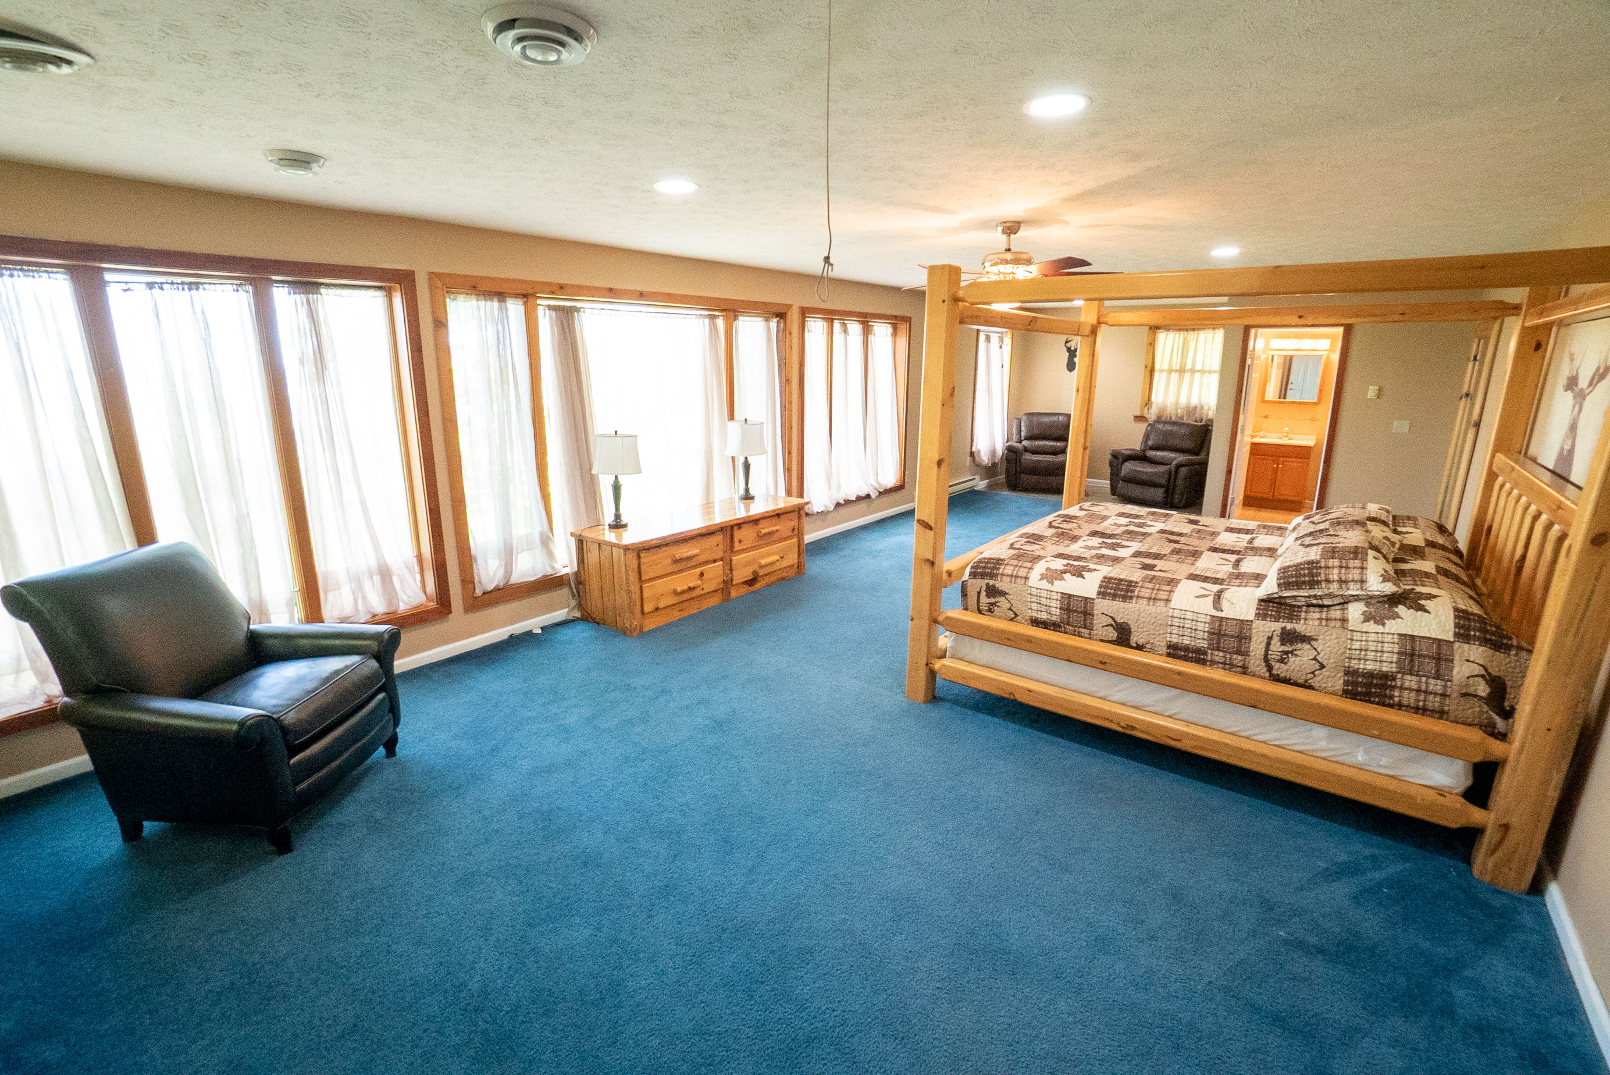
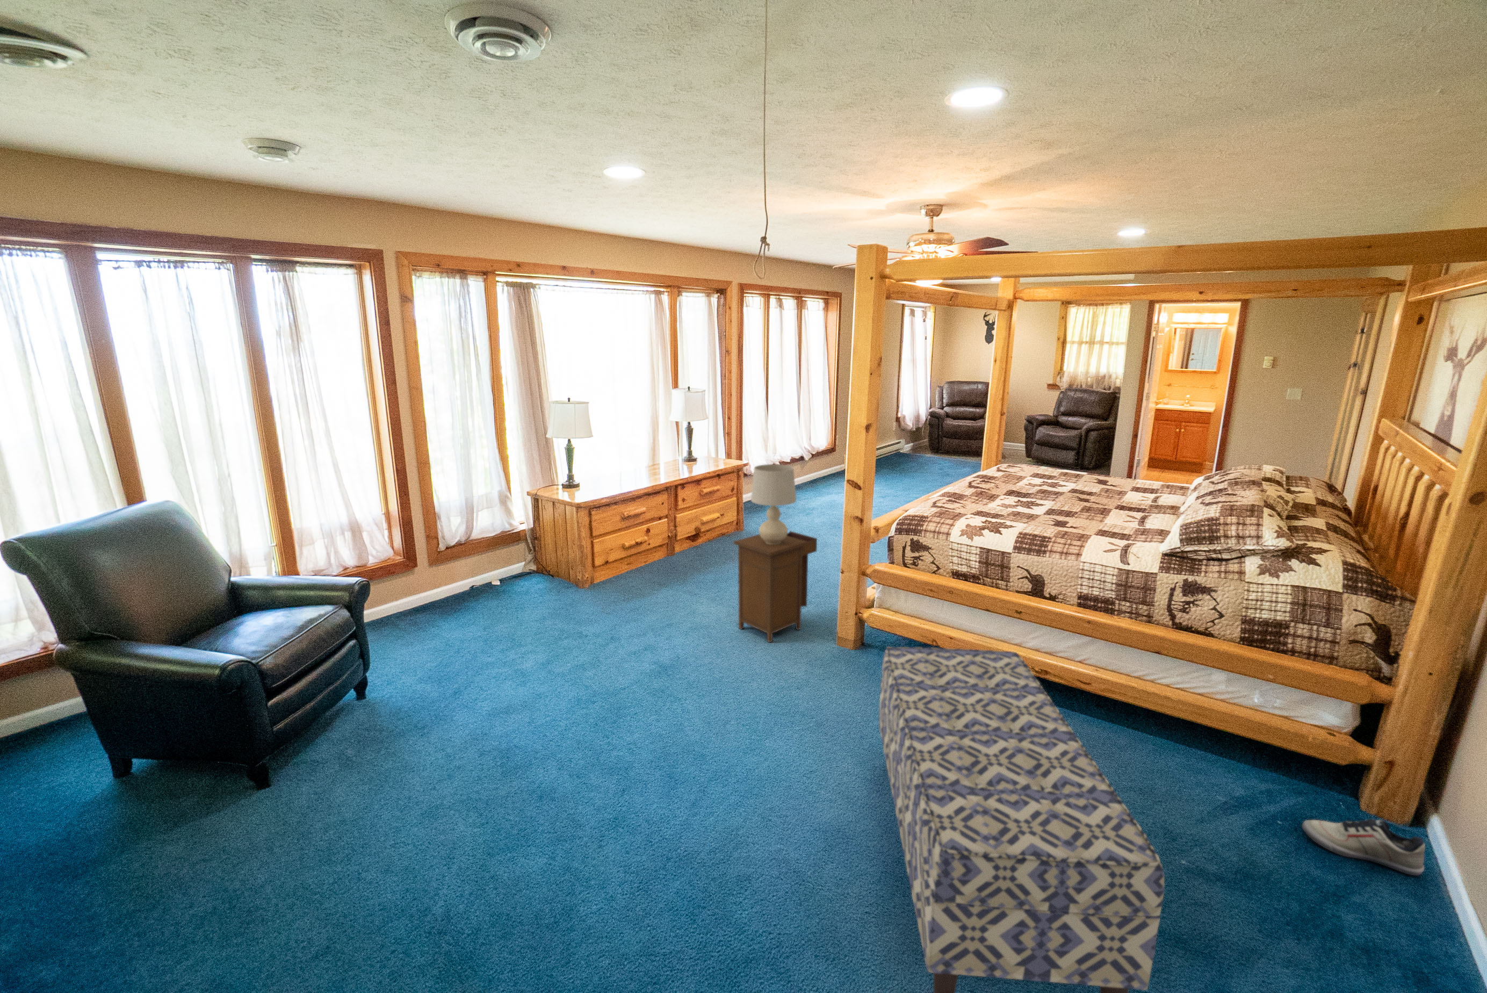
+ table lamp (773, 504)
+ shoe (1363, 833)
+ nightstand (779, 583)
+ bench (981, 798)
